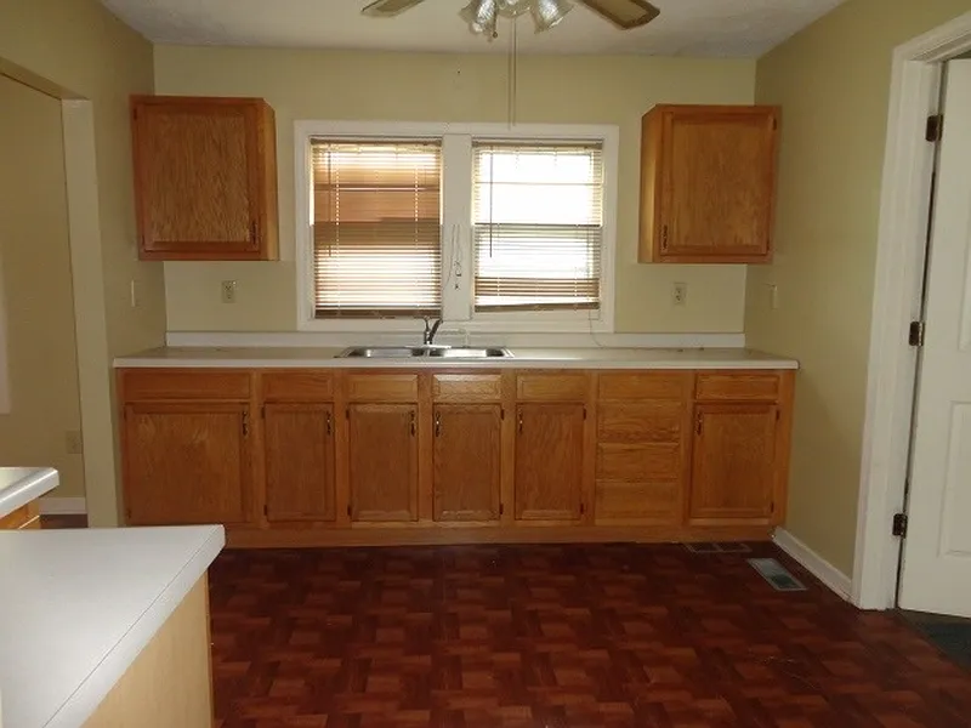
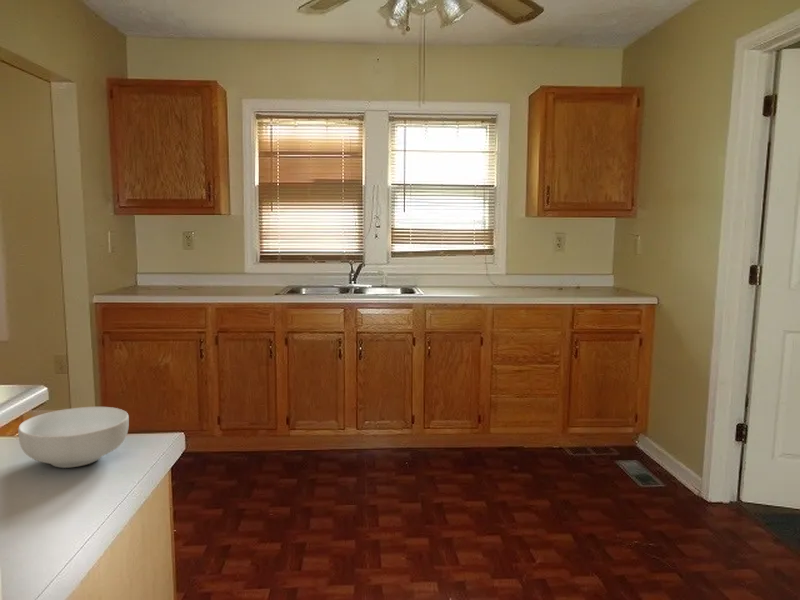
+ cereal bowl (76, 439)
